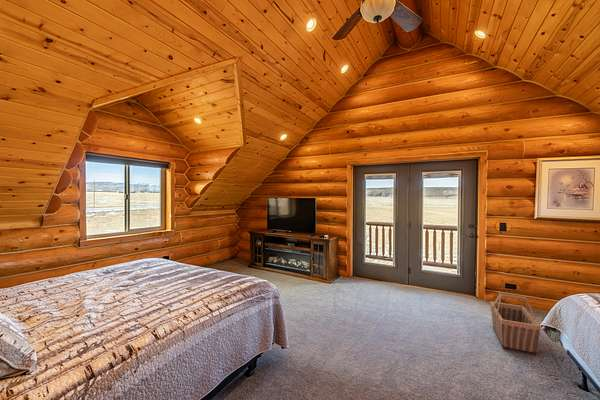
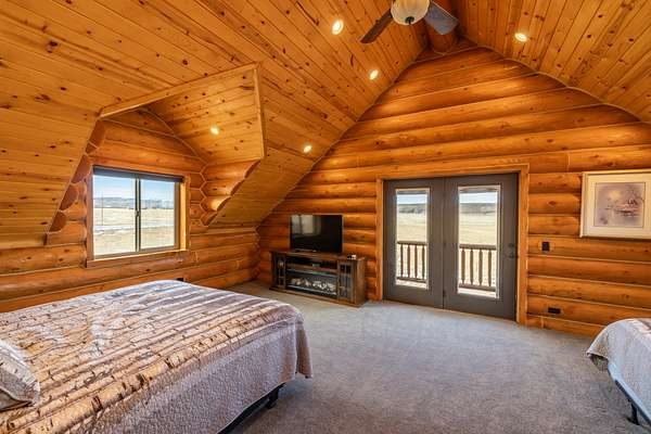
- basket (512, 318)
